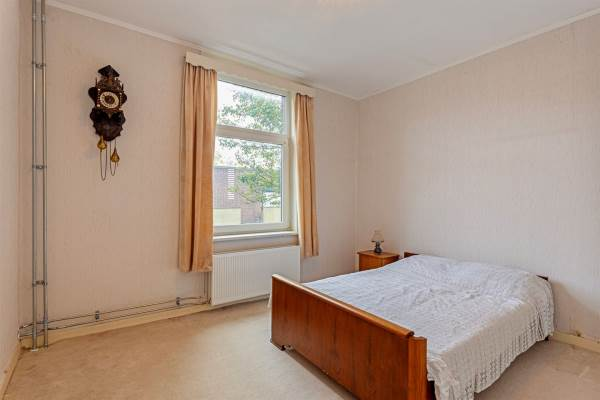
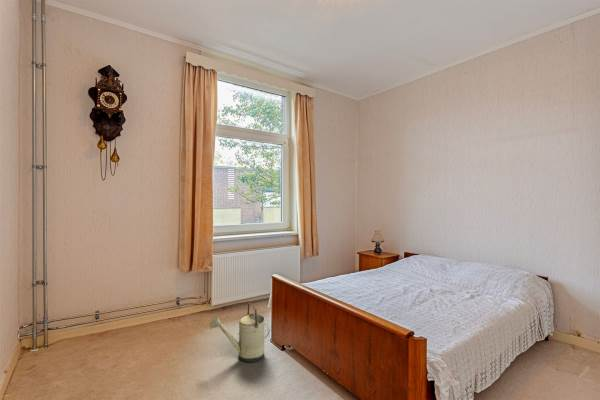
+ watering can (240, 332)
